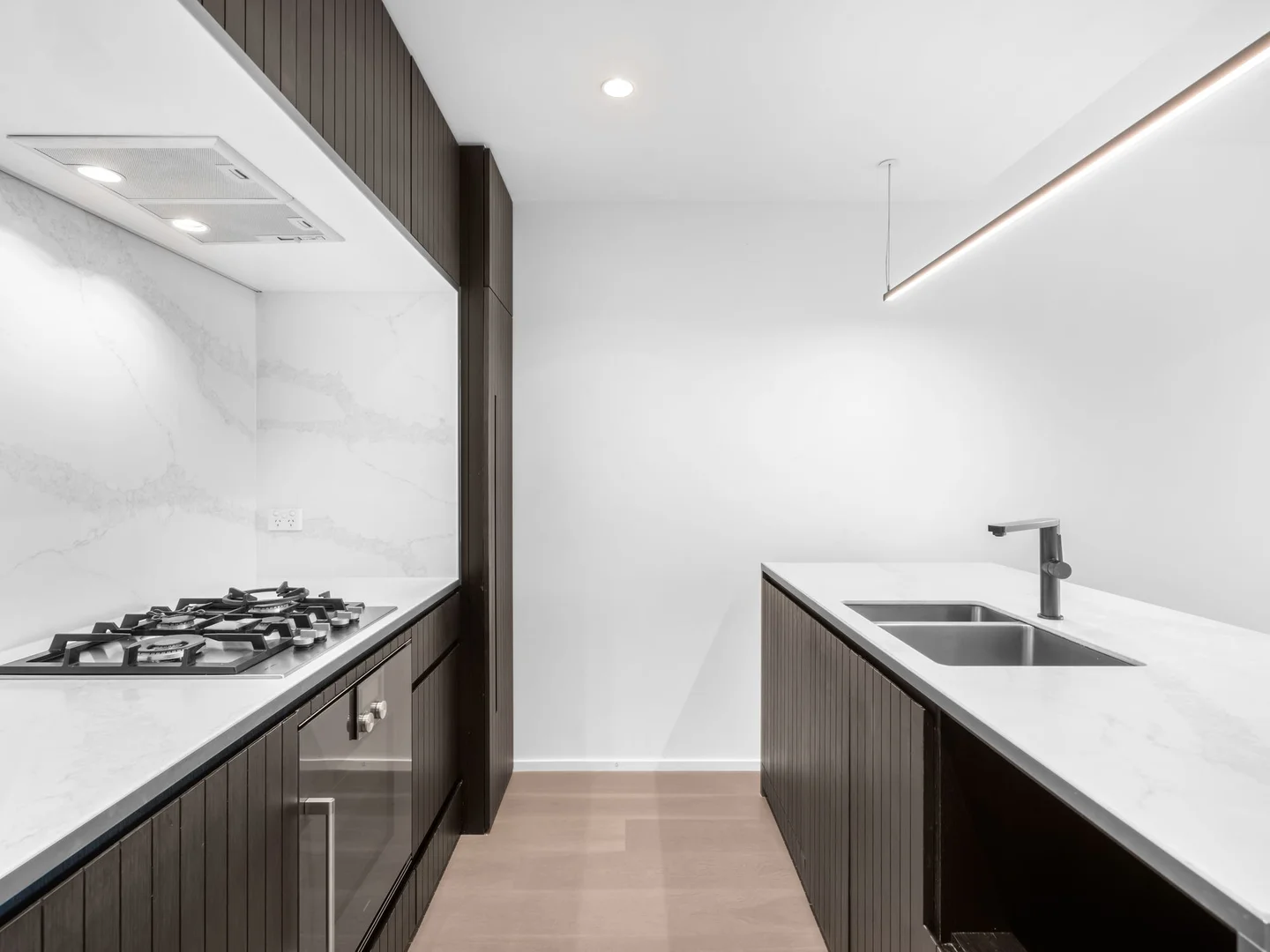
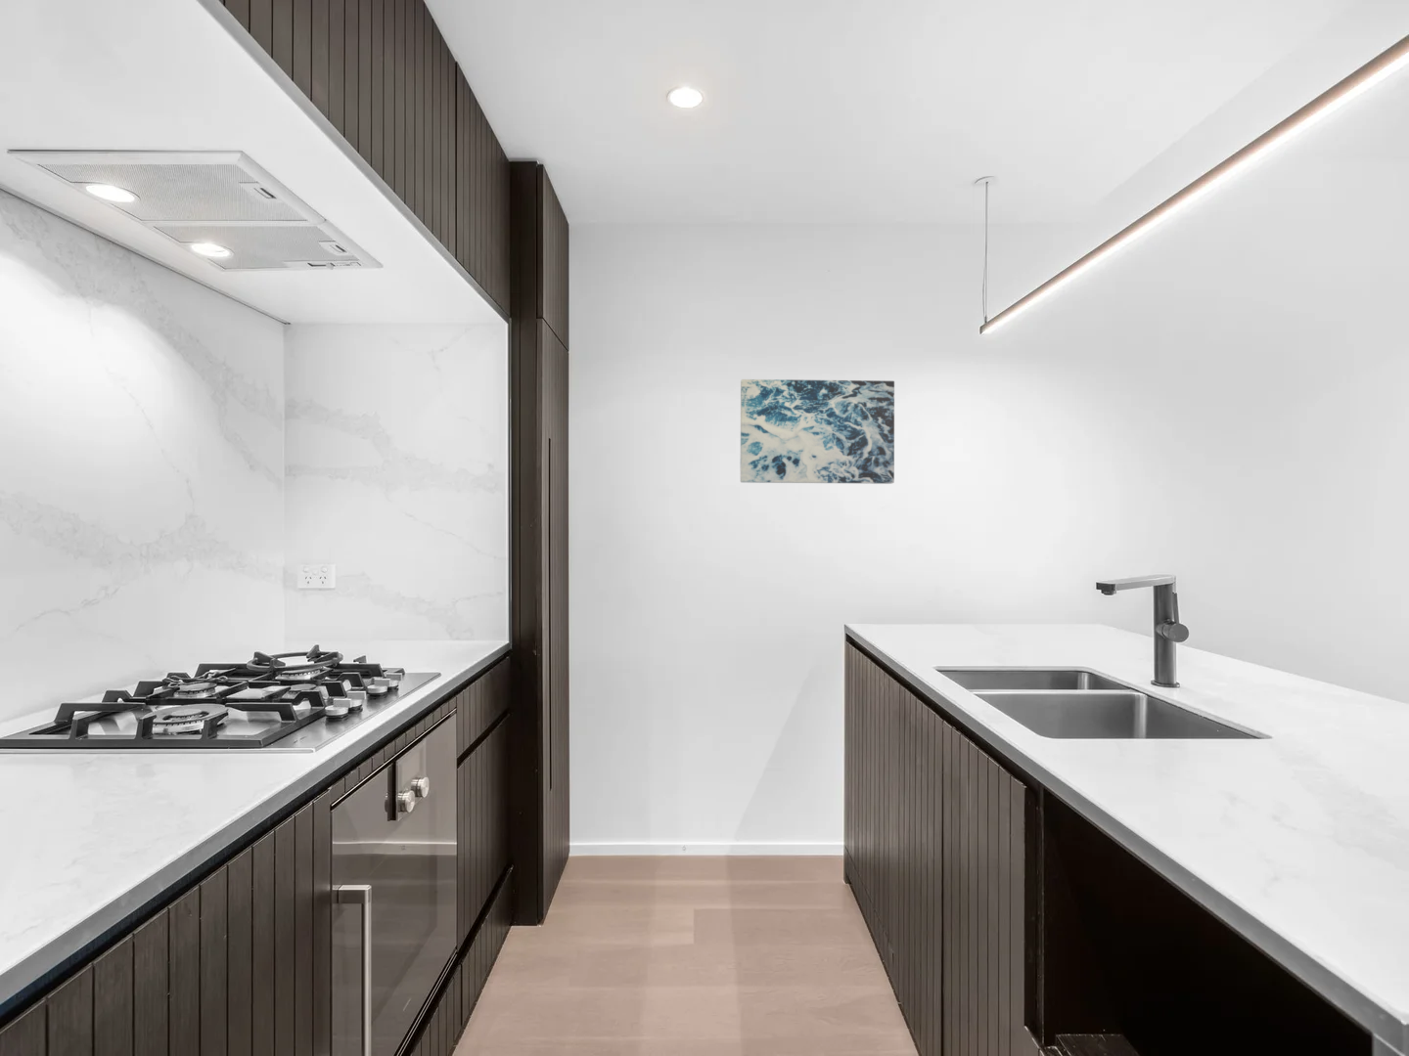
+ wall art (817, 431)
